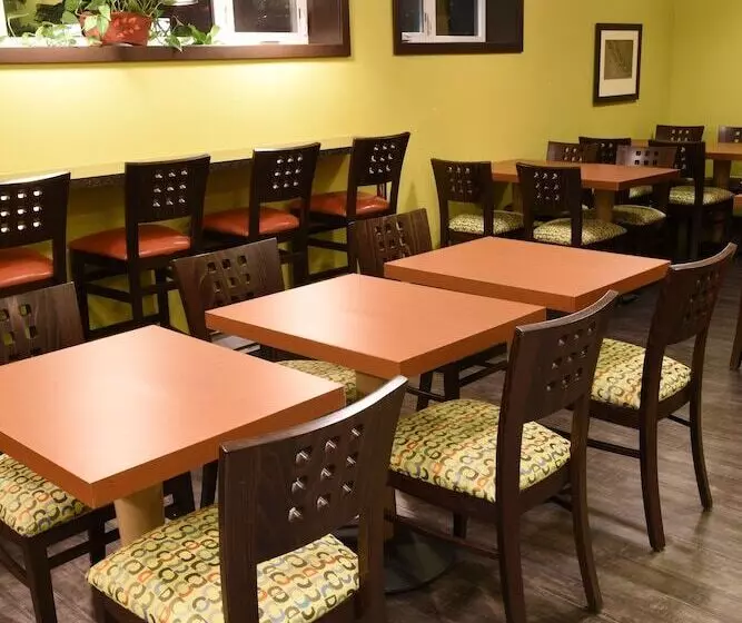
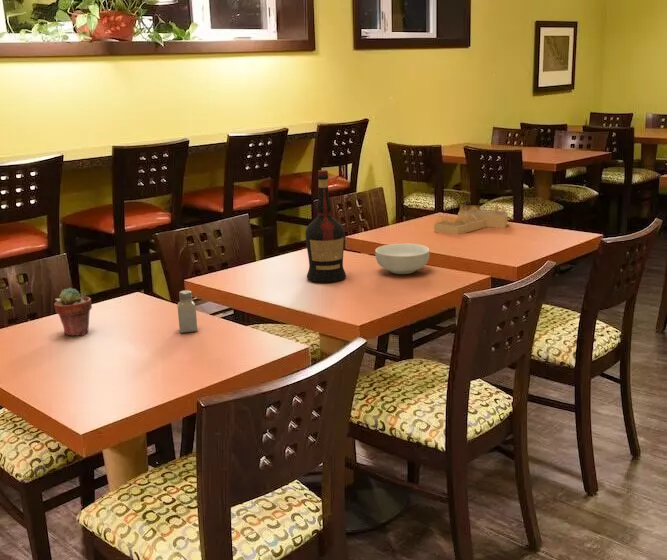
+ potted succulent (73, 310)
+ saltshaker (186, 310)
+ liquor (324, 225)
+ cereal bowl (402, 260)
+ house frame (470, 217)
